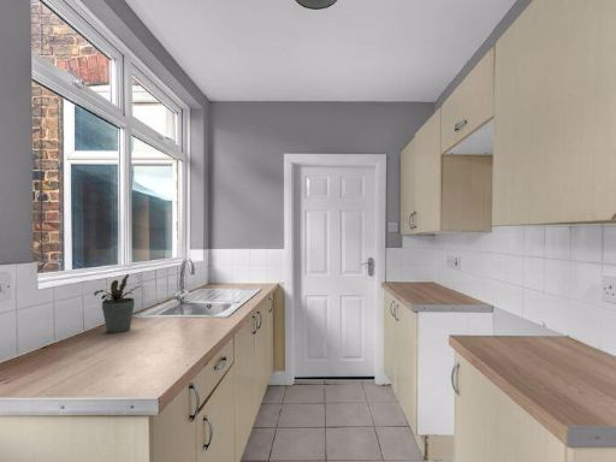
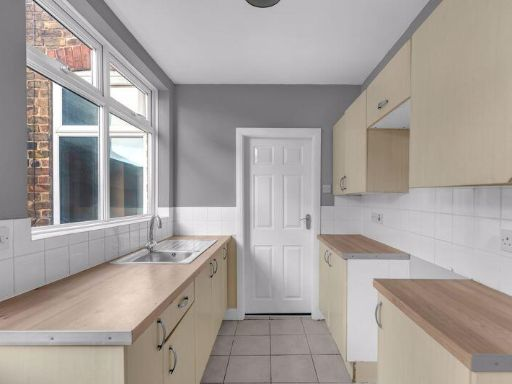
- potted plant (119, 302)
